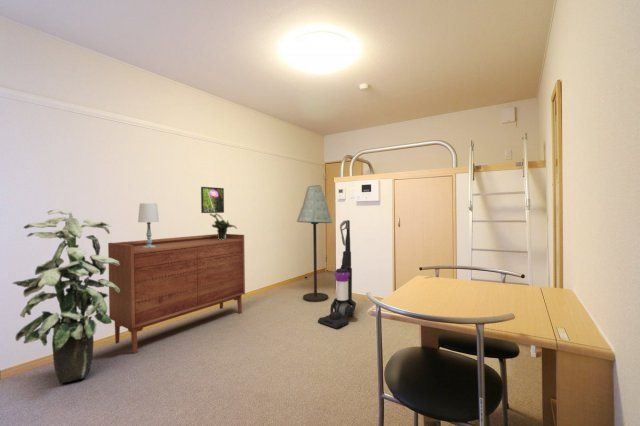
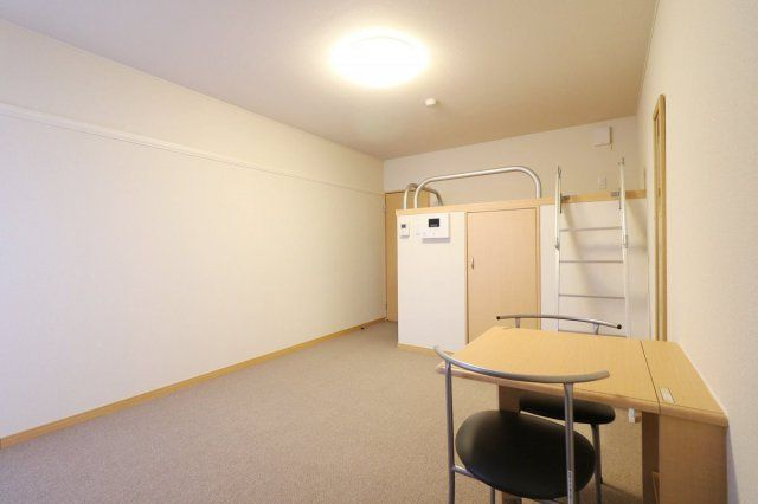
- indoor plant (68, 293)
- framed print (212, 200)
- potted plant (221, 226)
- table lamp (148, 225)
- floor lamp (314, 241)
- sideboard (185, 282)
- vacuum cleaner (339, 270)
